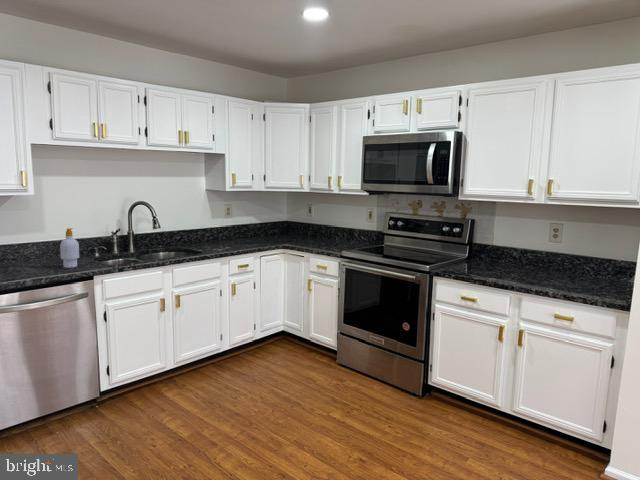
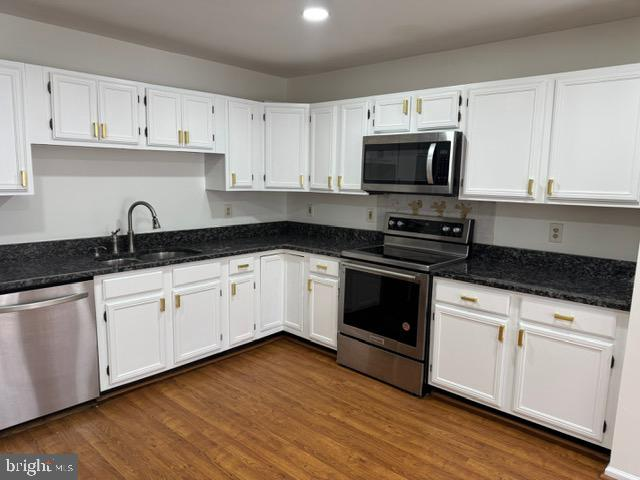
- soap bottle (69, 247)
